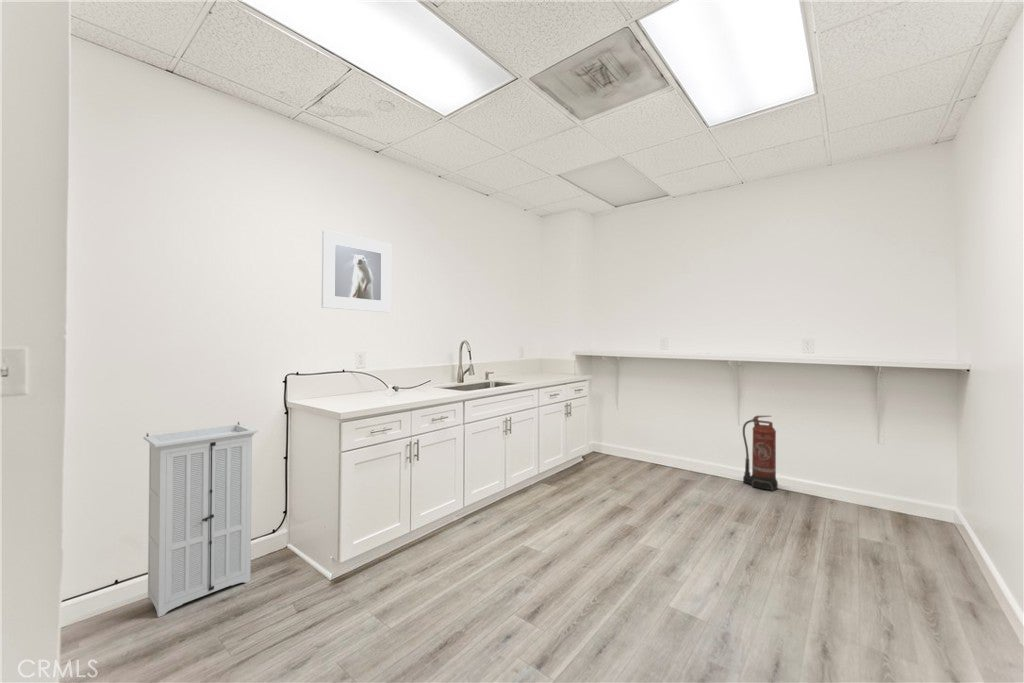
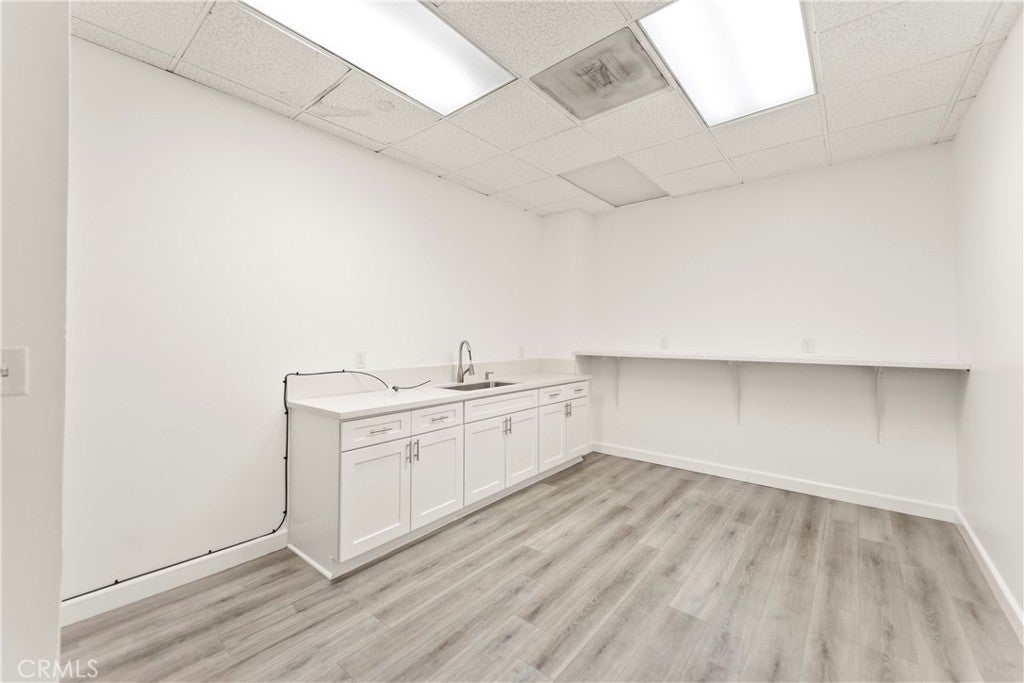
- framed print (358, 273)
- fire extinguisher (759, 450)
- storage cabinet (202, 510)
